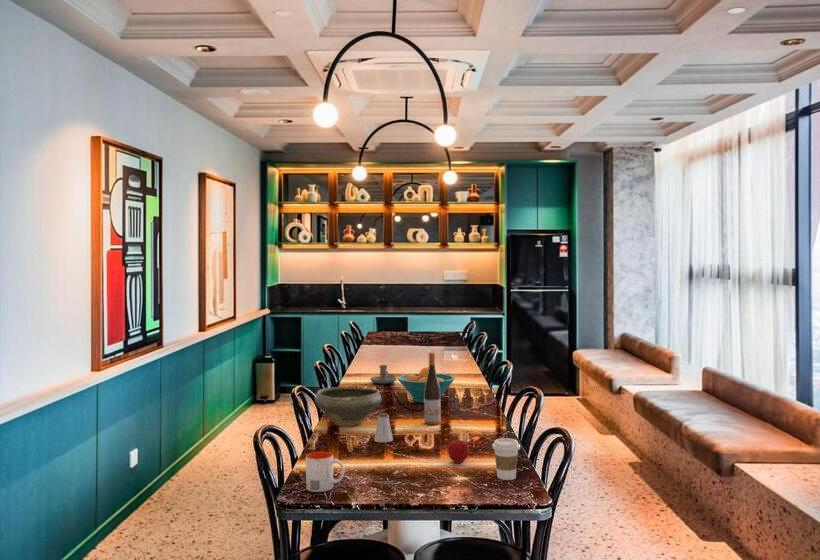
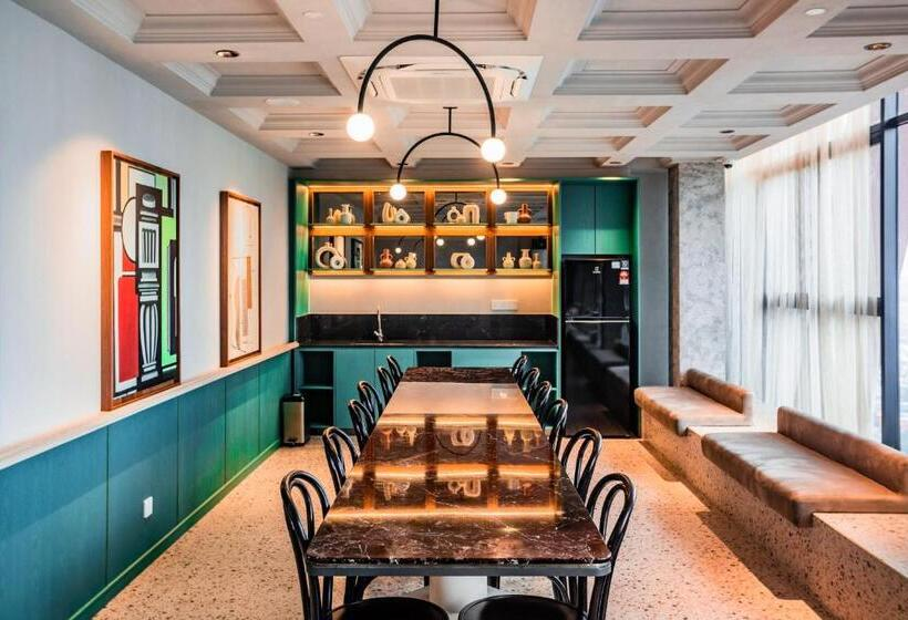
- candle holder (383, 373)
- wine bottle (432, 387)
- saltshaker (383, 427)
- mug (325, 471)
- coffee cup (506, 459)
- fruit bowl (425, 382)
- apple (458, 451)
- bowl (348, 407)
